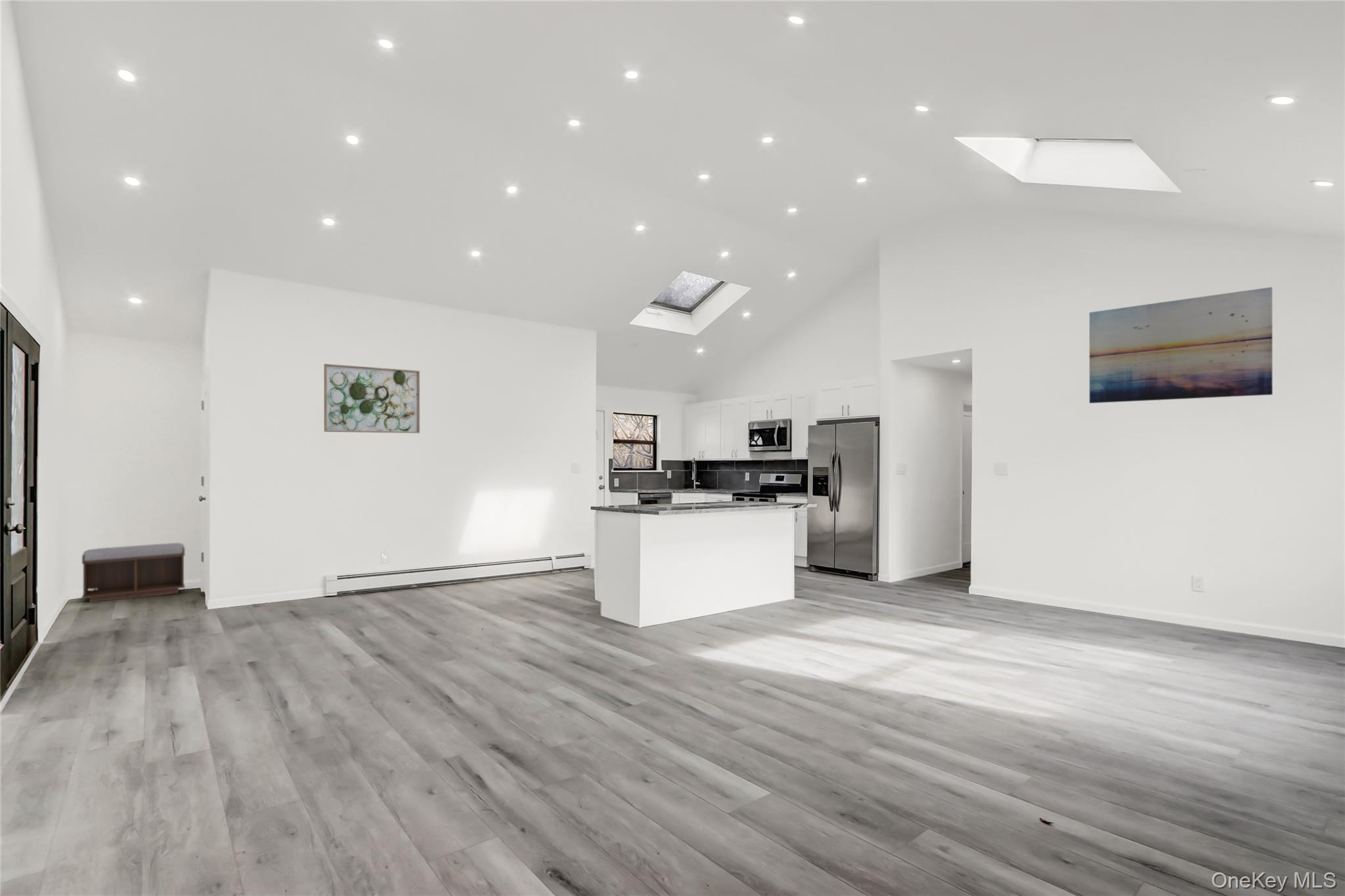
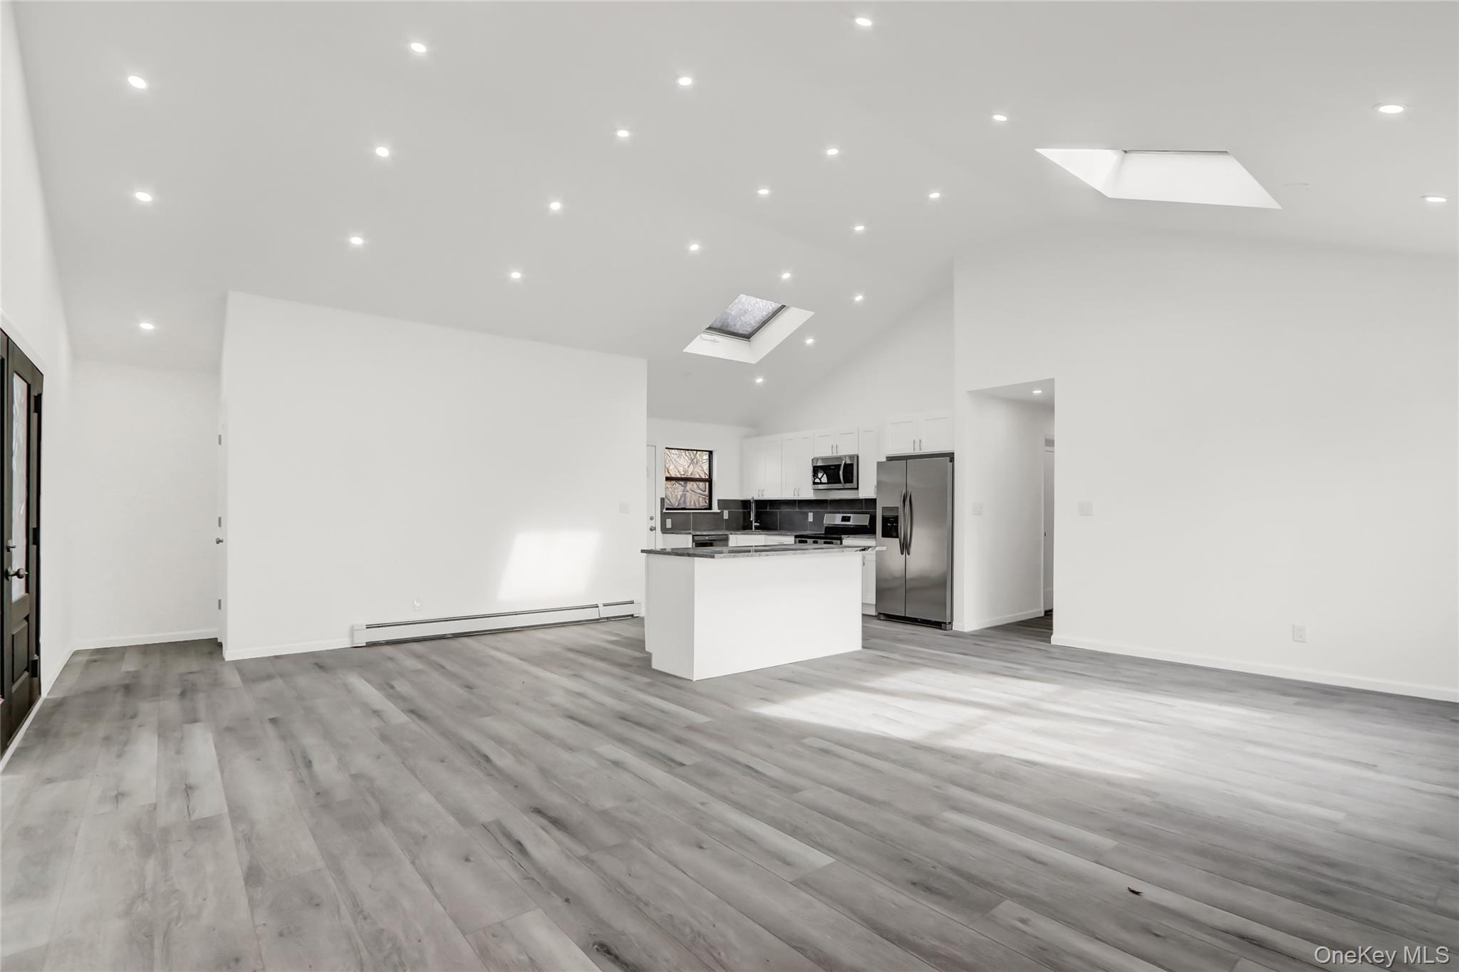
- wall art (1173, 350)
- wall art (374, 400)
- bench (135, 570)
